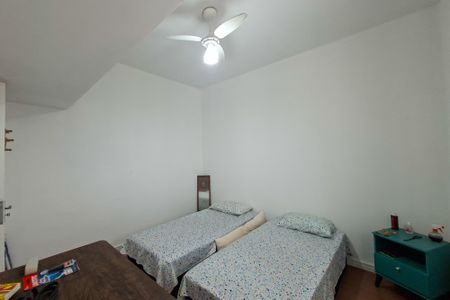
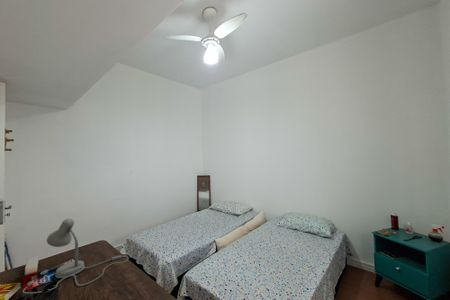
+ desk lamp (77, 244)
